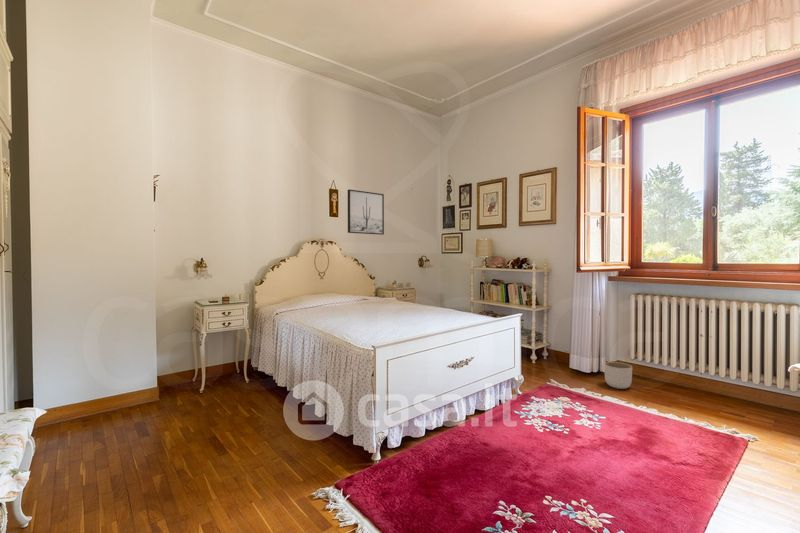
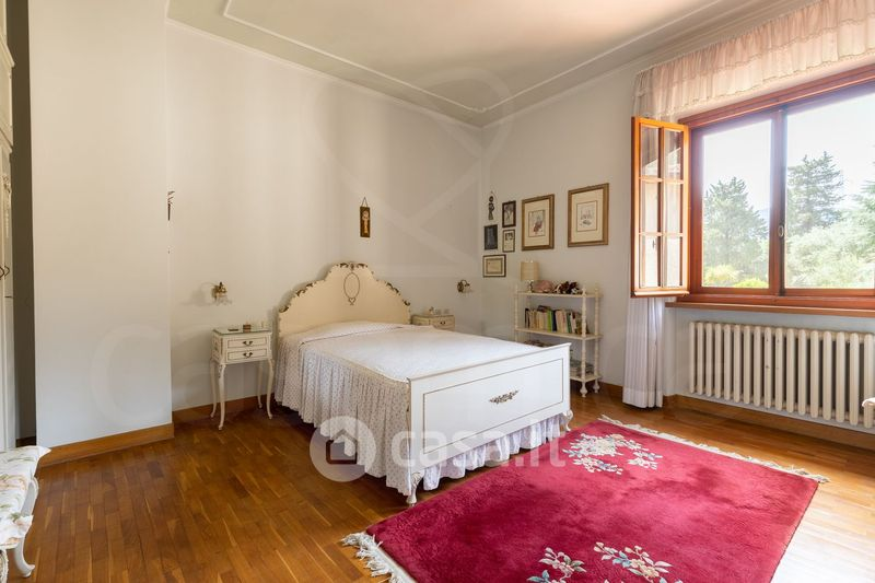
- planter (618, 375)
- wall art (366, 212)
